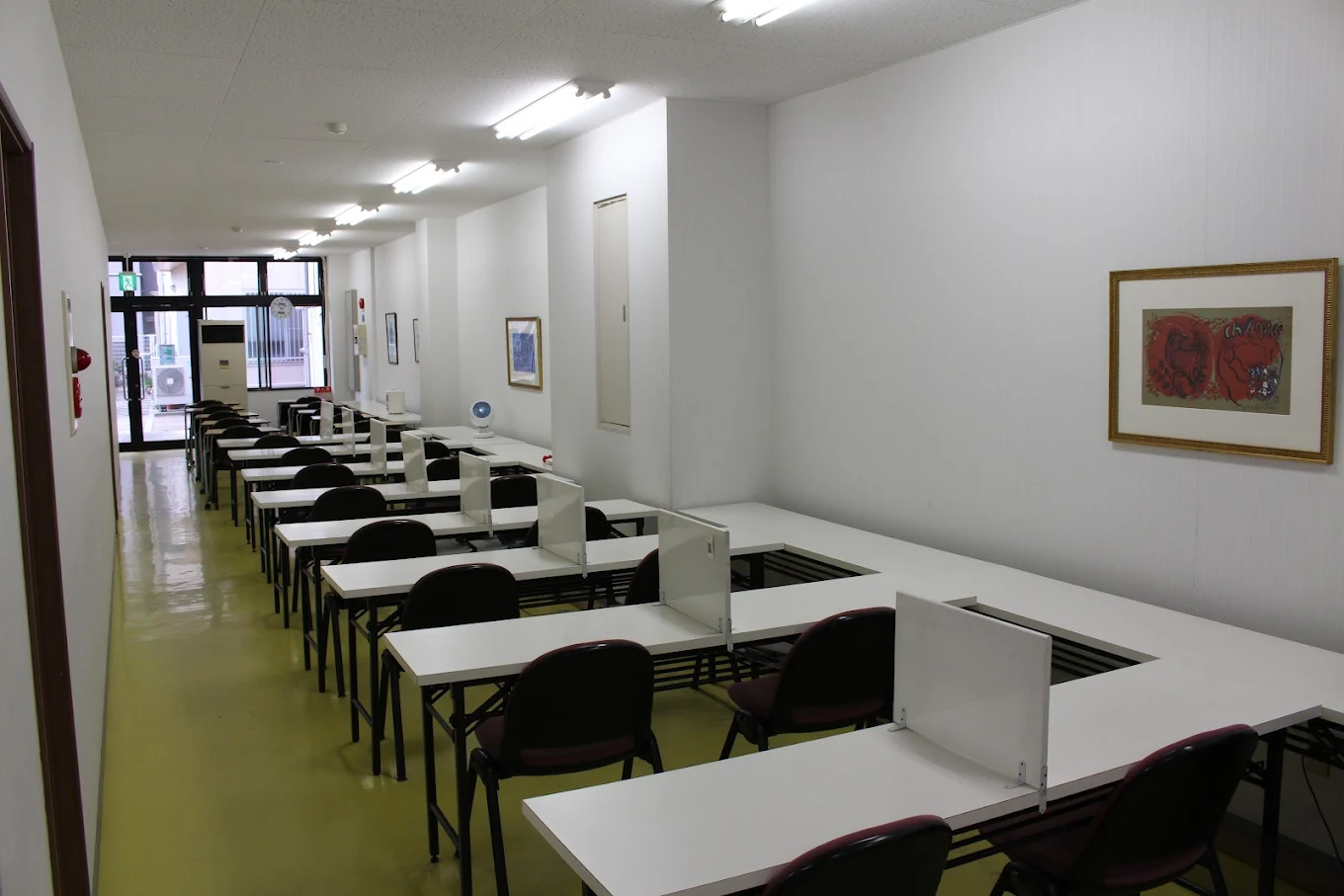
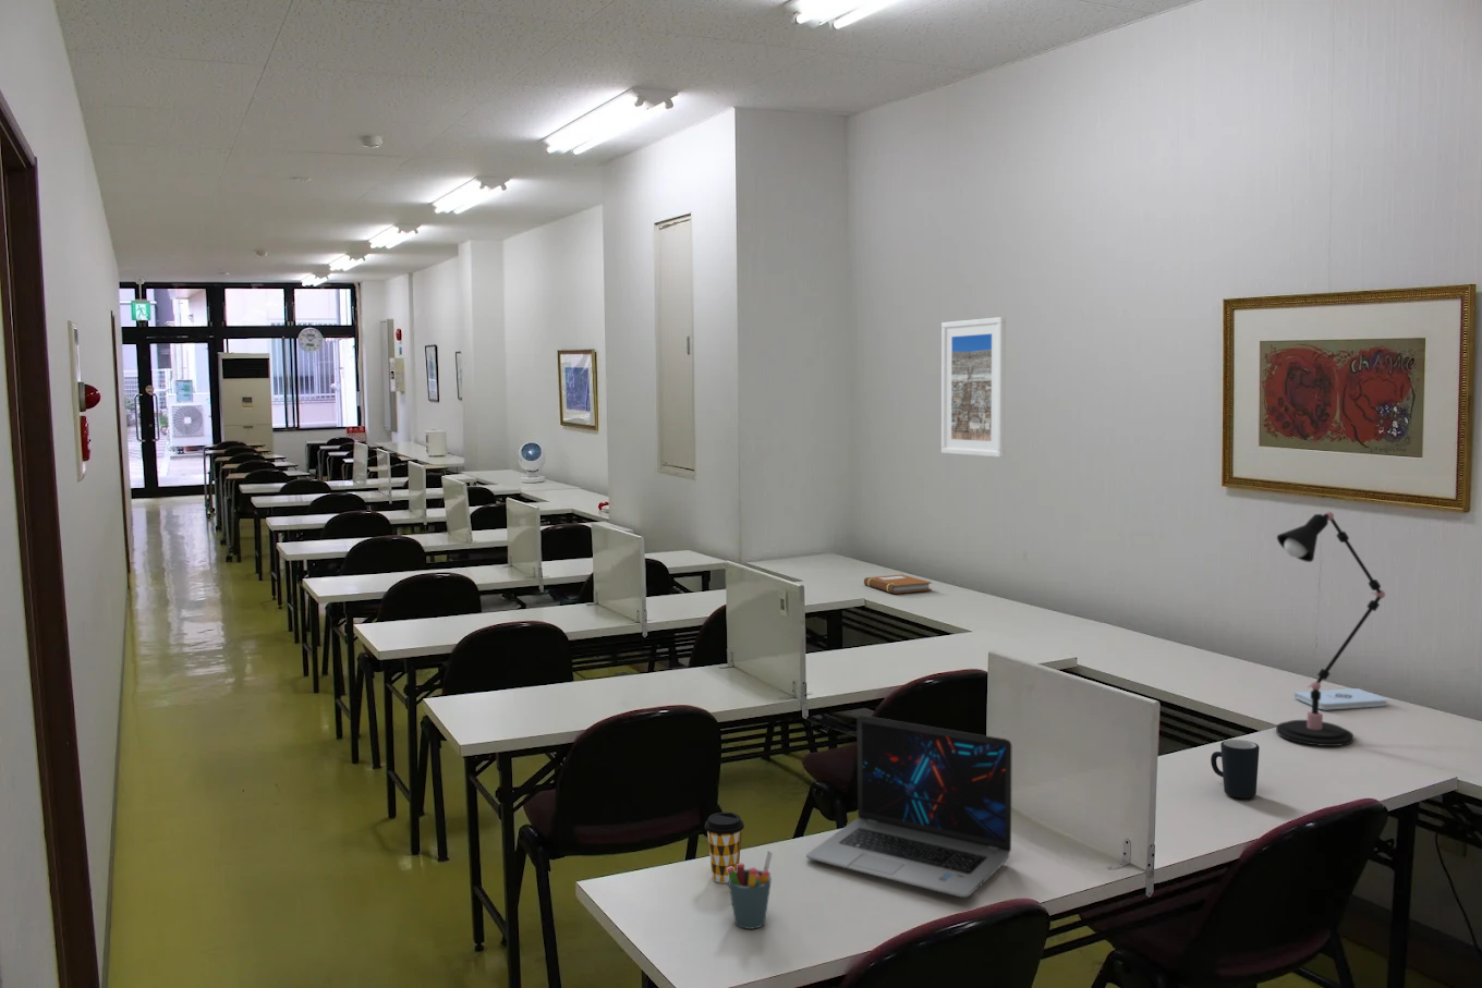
+ desk lamp (1350, 633)
+ pen holder (750, 888)
+ notebook (895, 583)
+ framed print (973, 388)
+ notepad (1341, 698)
+ laptop (908, 802)
+ mug (1233, 766)
+ coffee cup (724, 848)
